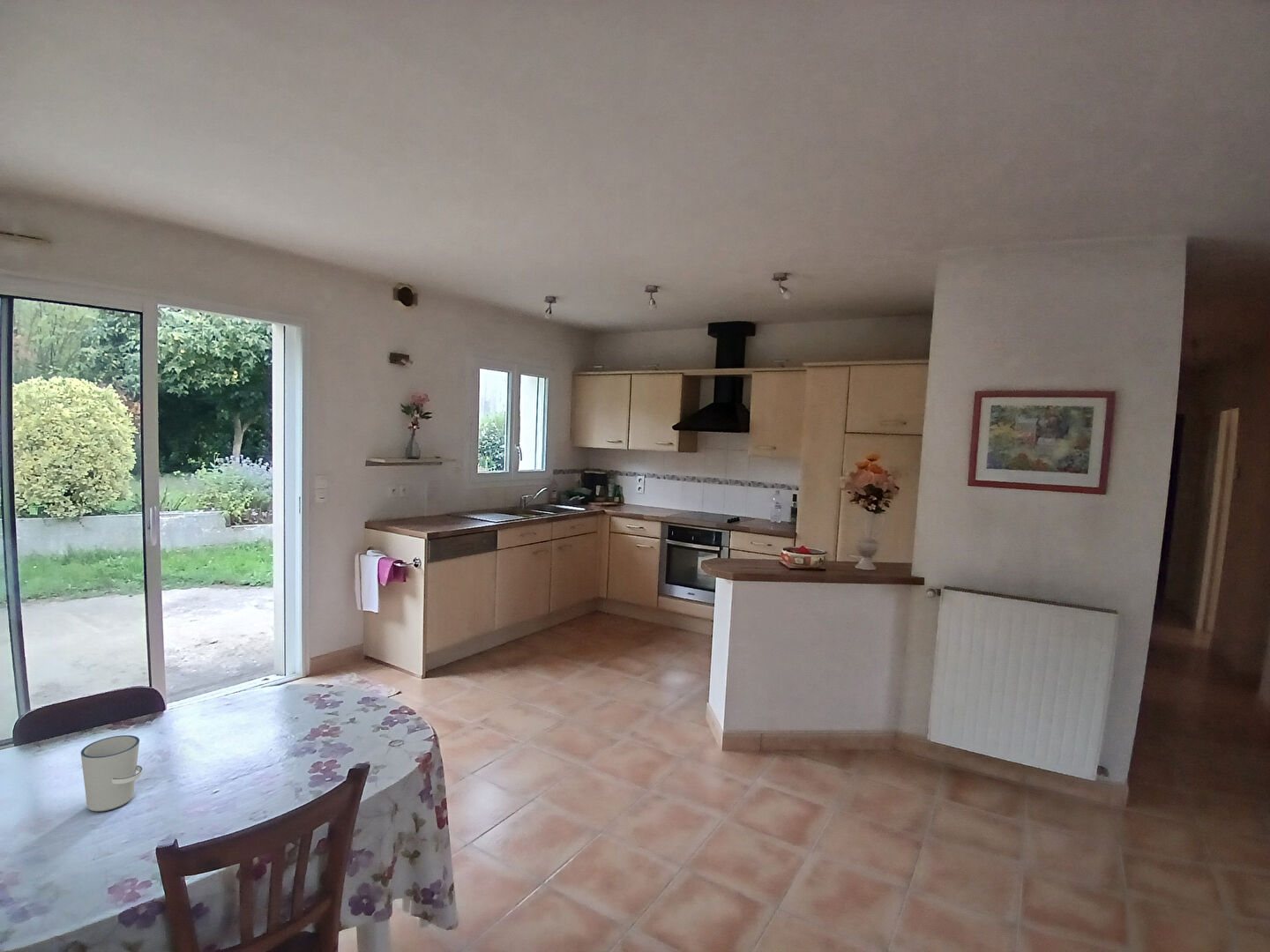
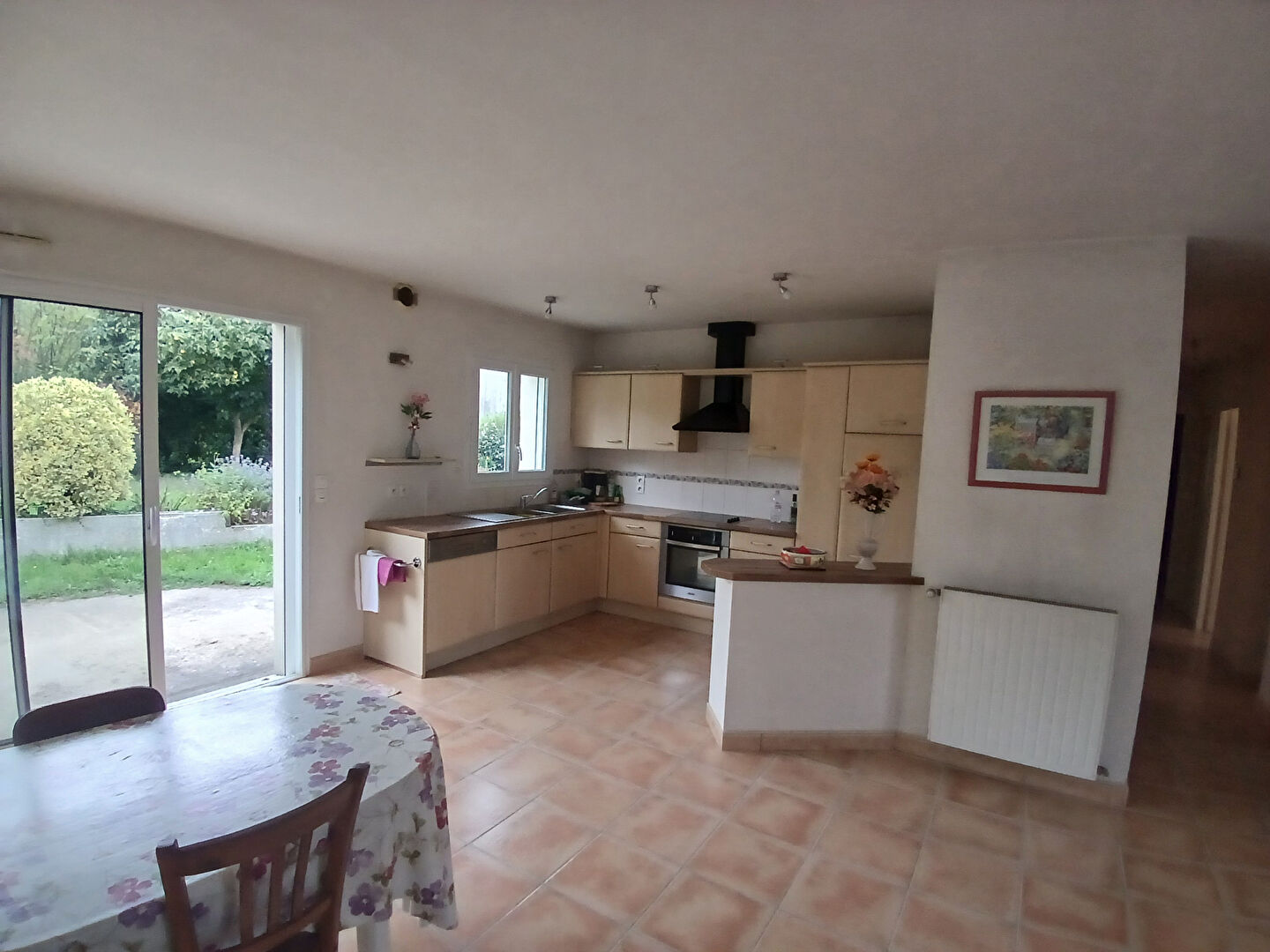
- cup (114, 774)
